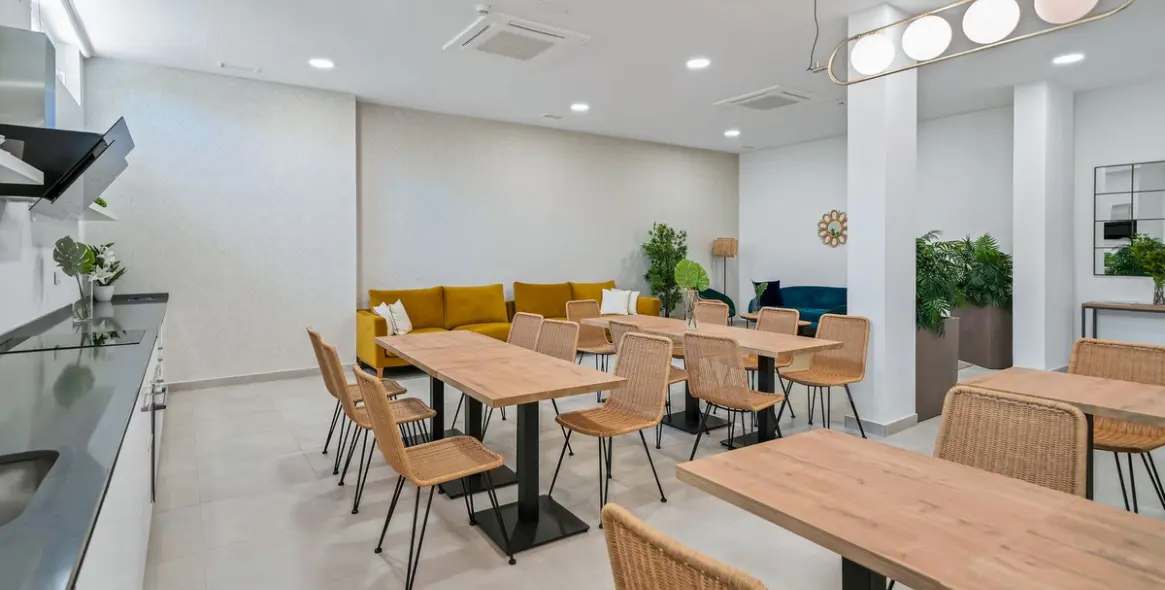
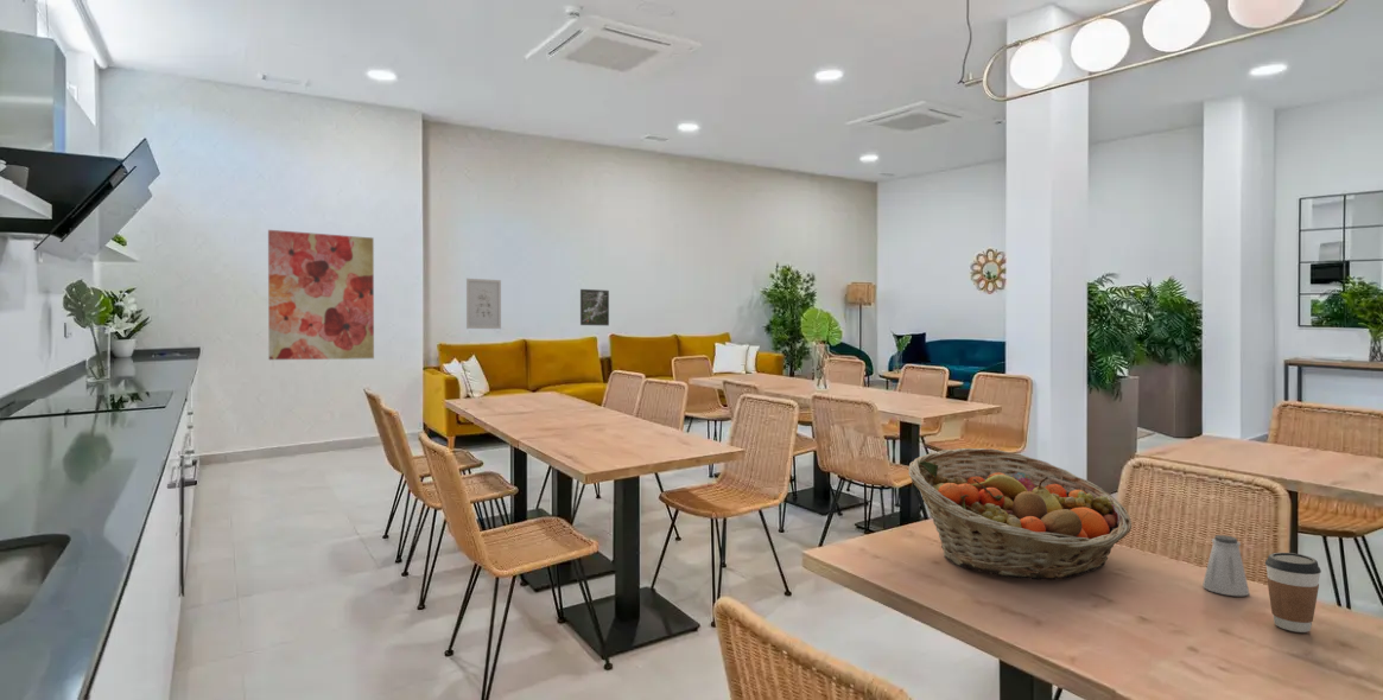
+ fruit basket (1015, 508)
+ wall art (323, 297)
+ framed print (595, 307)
+ saltshaker (1225, 562)
+ coffee cup (1292, 592)
+ wall art (483, 304)
